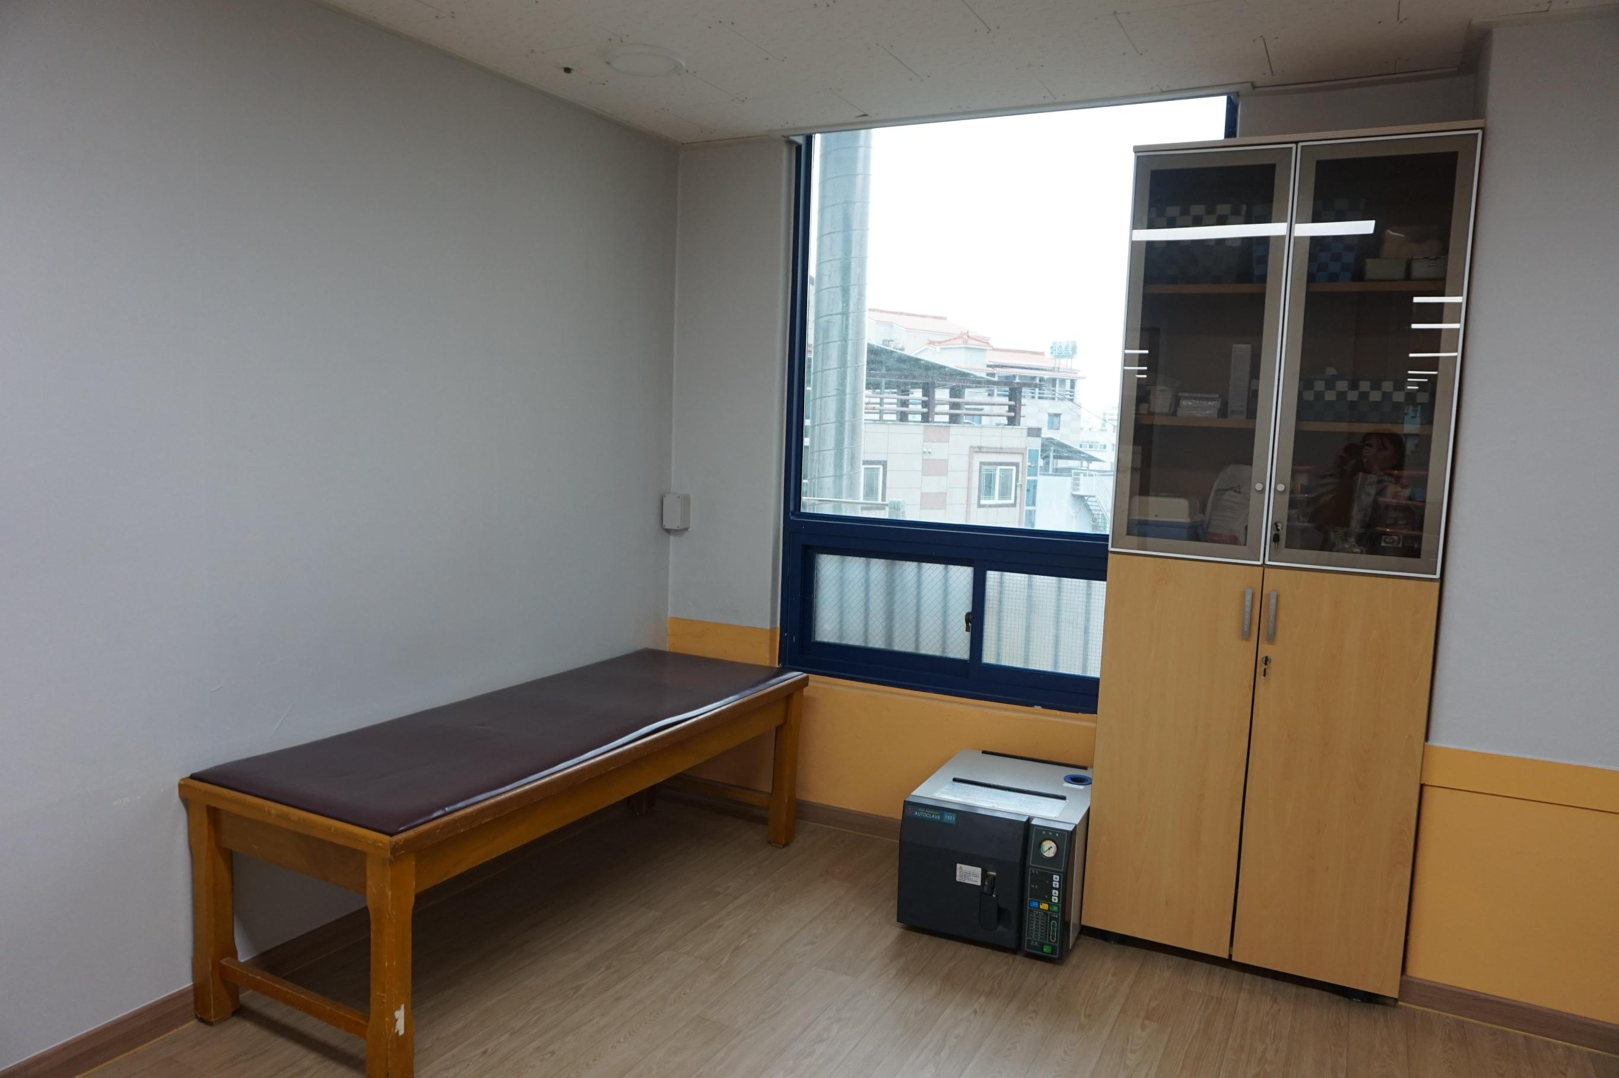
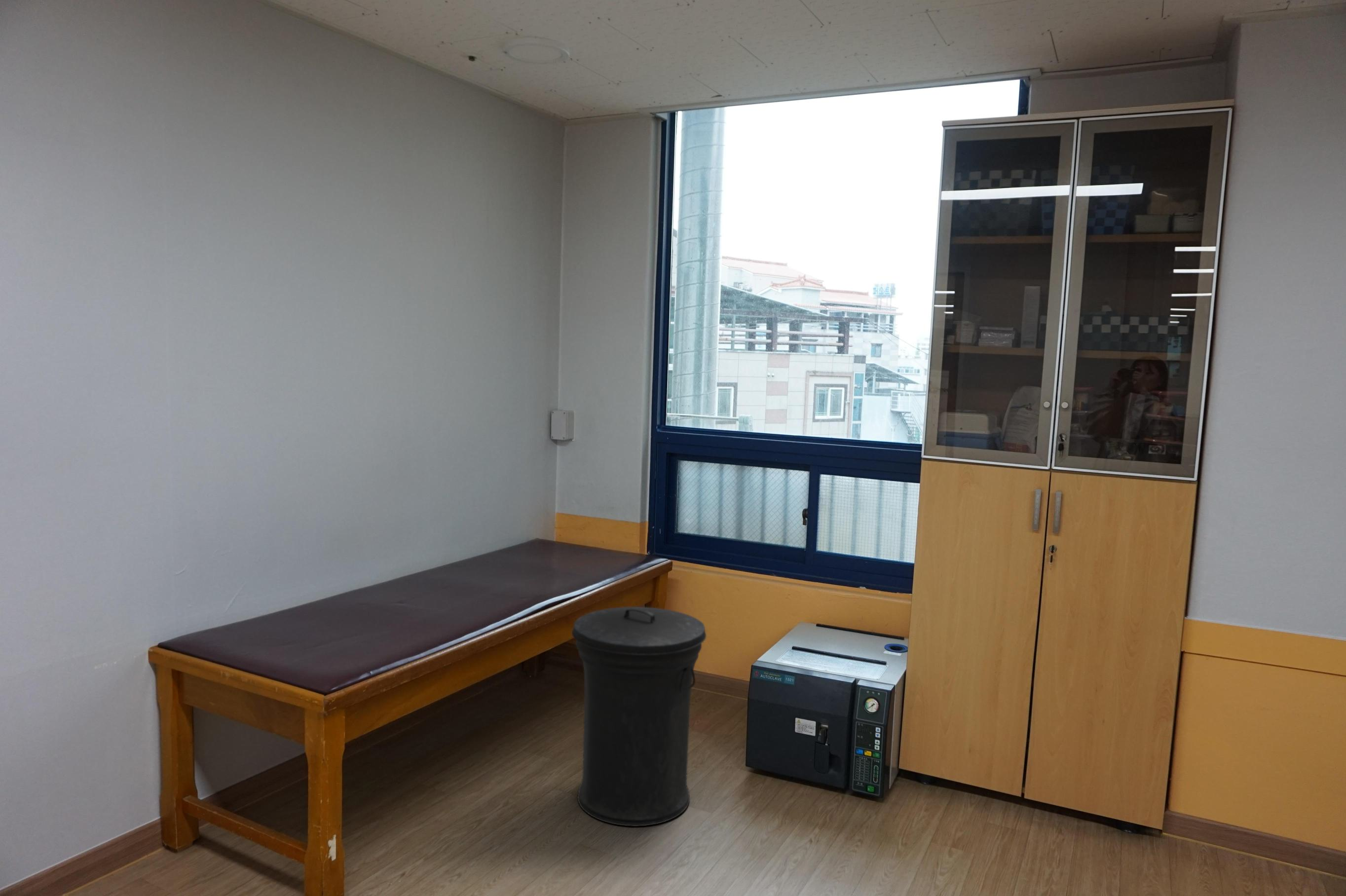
+ trash can (636, 704)
